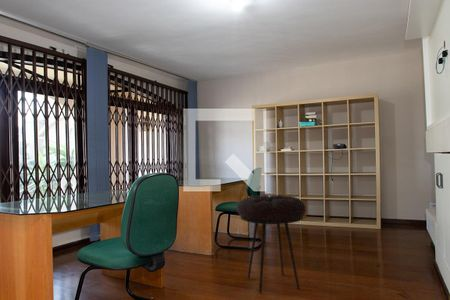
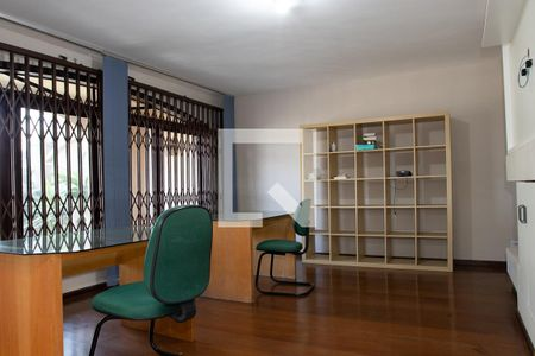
- stool (278, 240)
